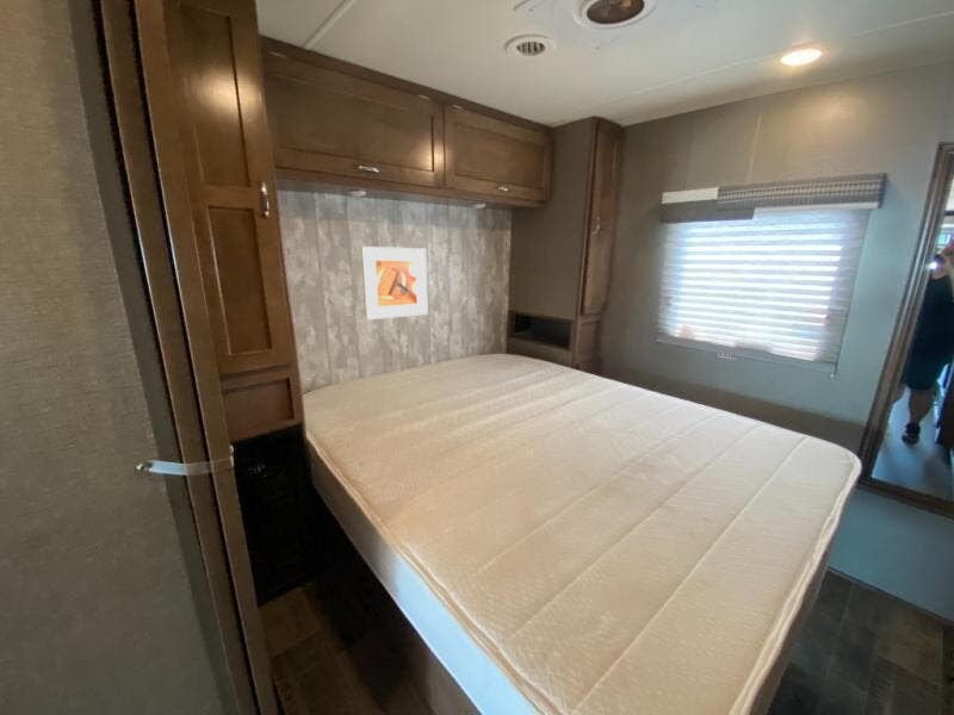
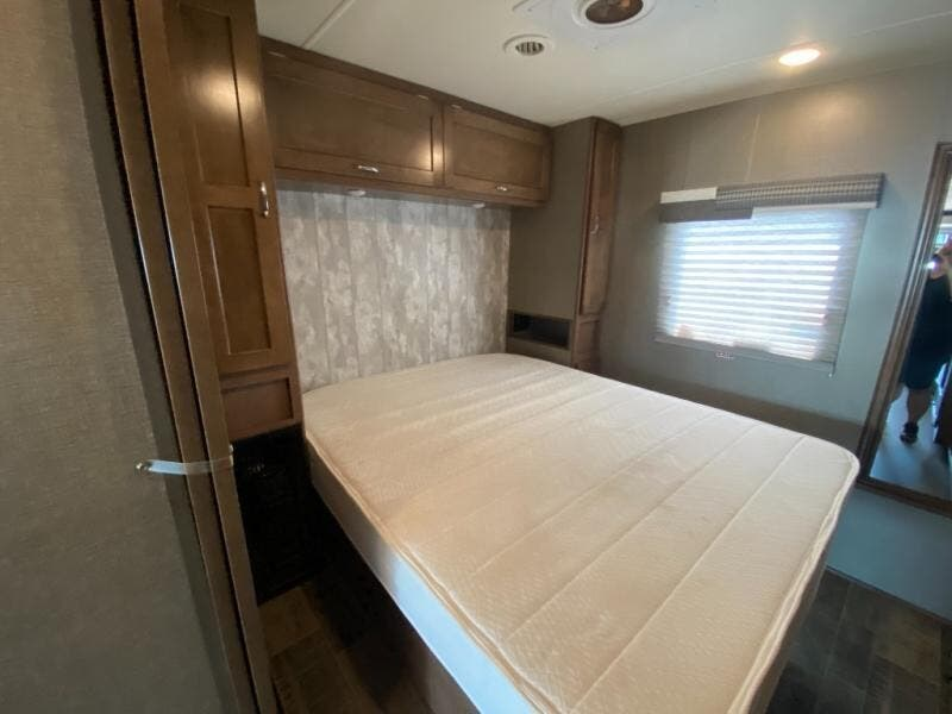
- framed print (396, 282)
